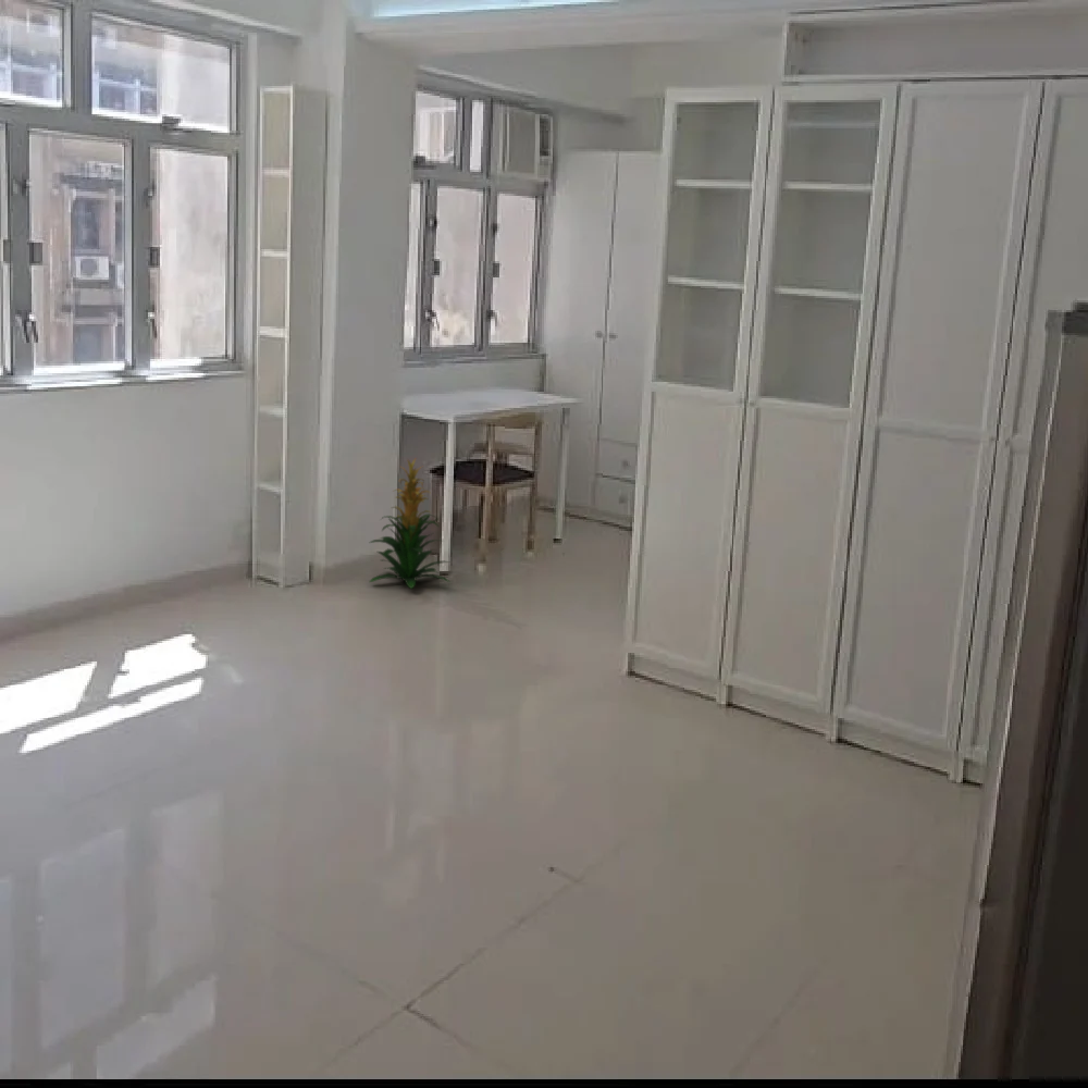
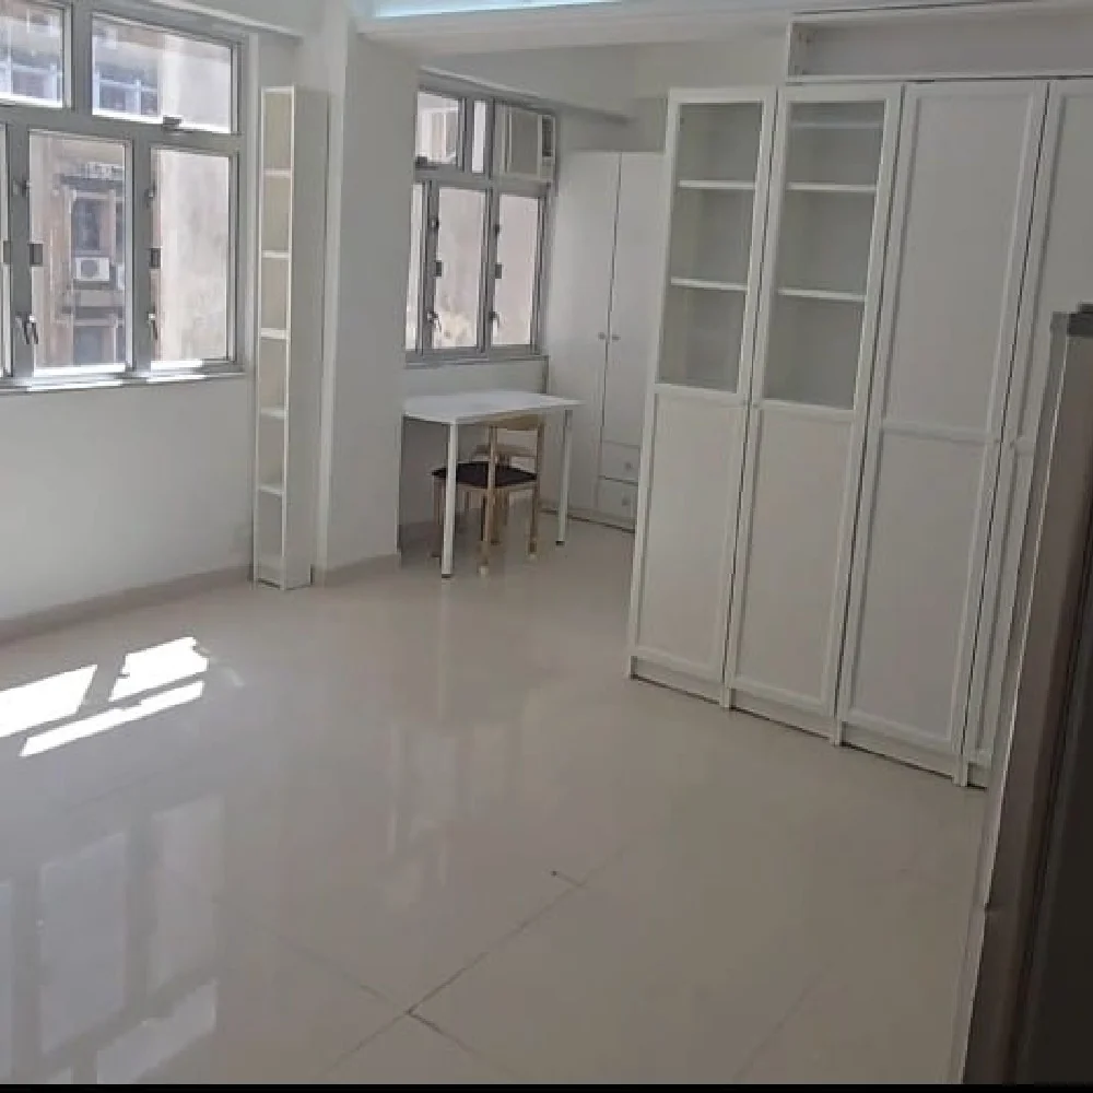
- indoor plant (410, 520)
